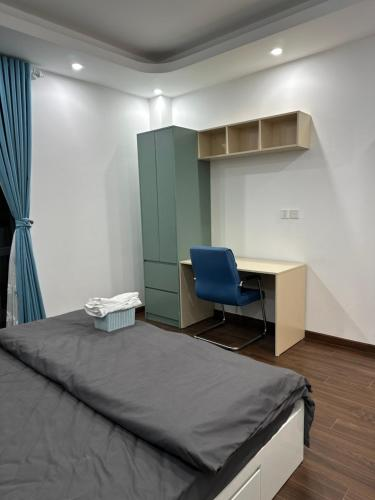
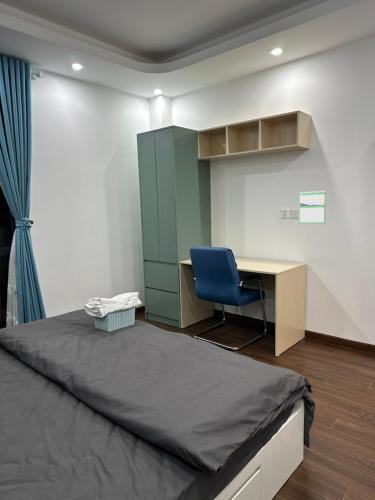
+ calendar (312, 207)
